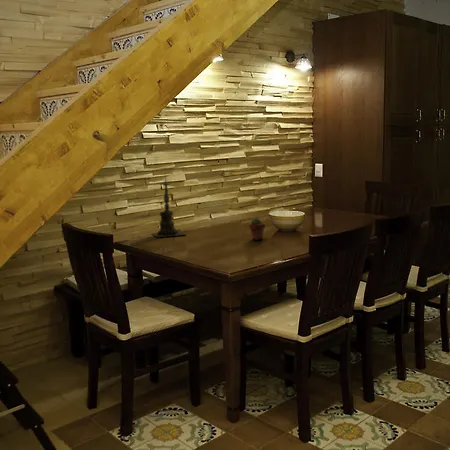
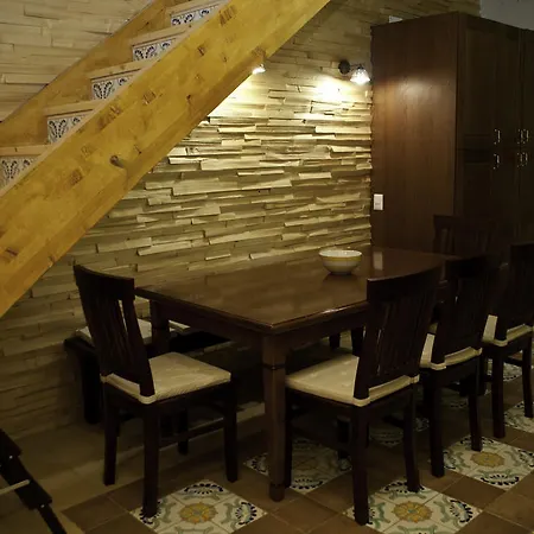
- potted succulent (257, 228)
- candle holder (166, 204)
